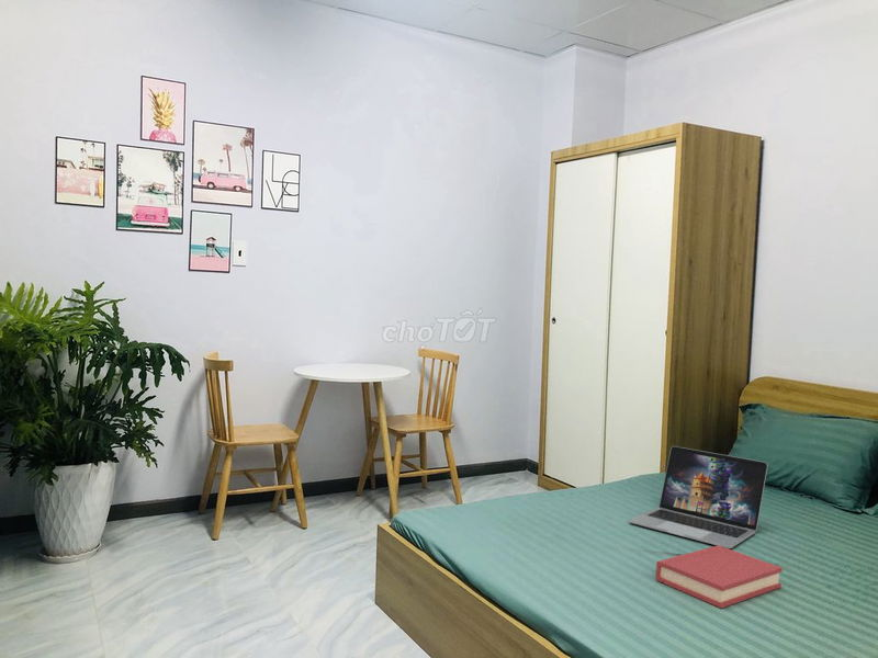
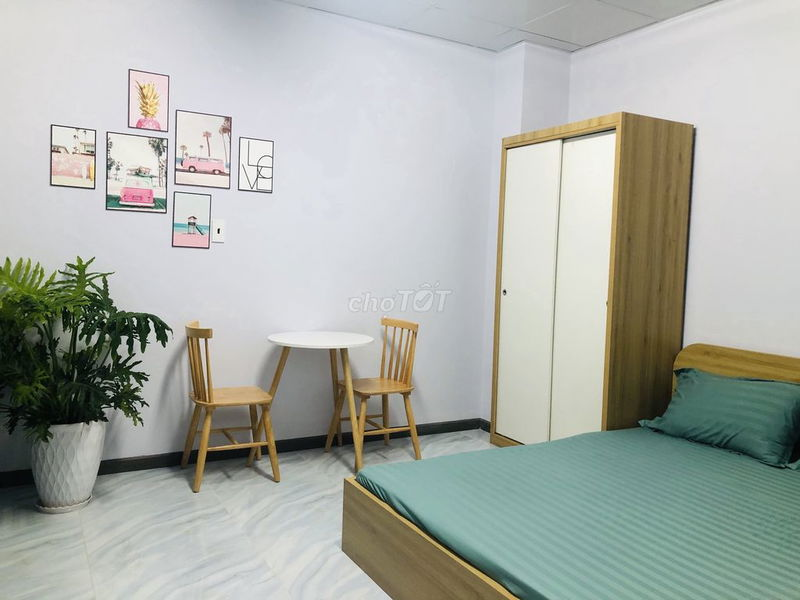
- hardback book (718, 574)
- laptop (698, 492)
